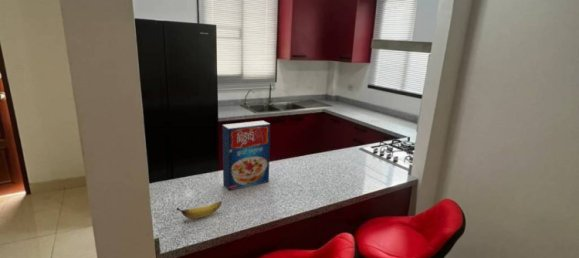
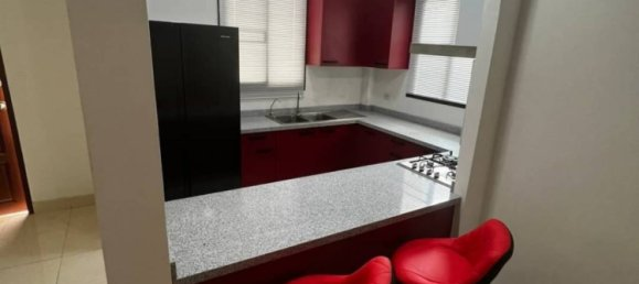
- cereal box (246, 154)
- banana (200, 209)
